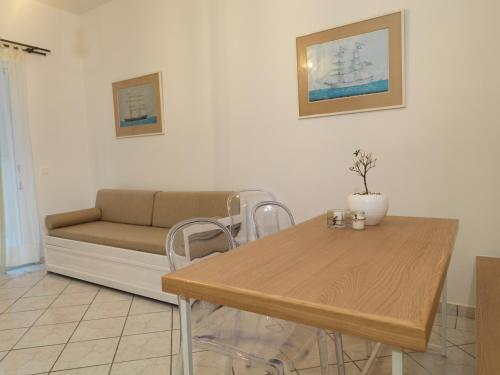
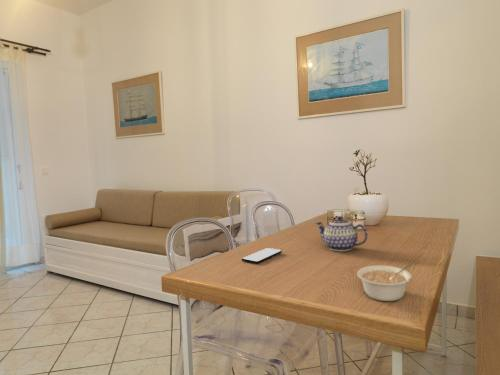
+ teapot (340, 232)
+ smartphone (262, 255)
+ legume (384, 281)
